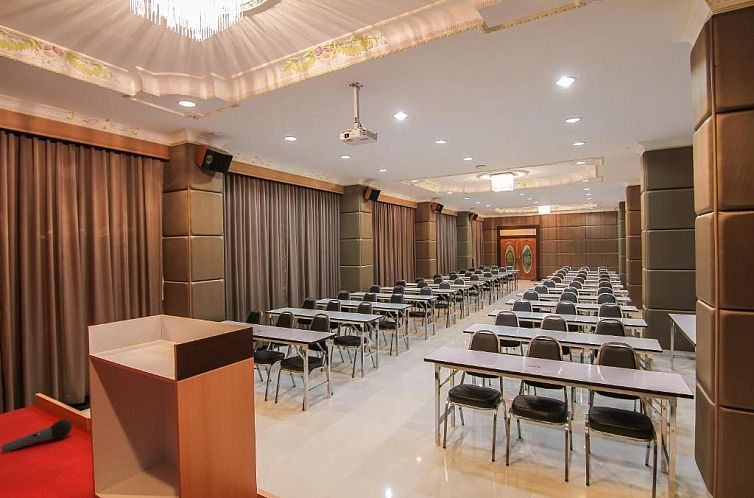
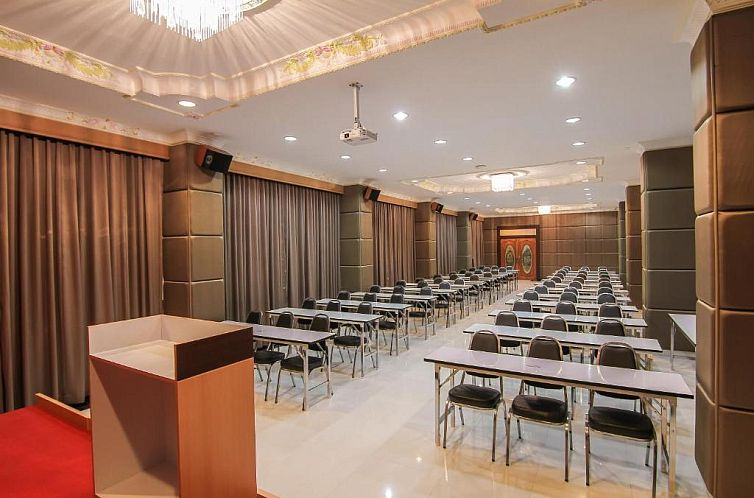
- boom microphone (38, 434)
